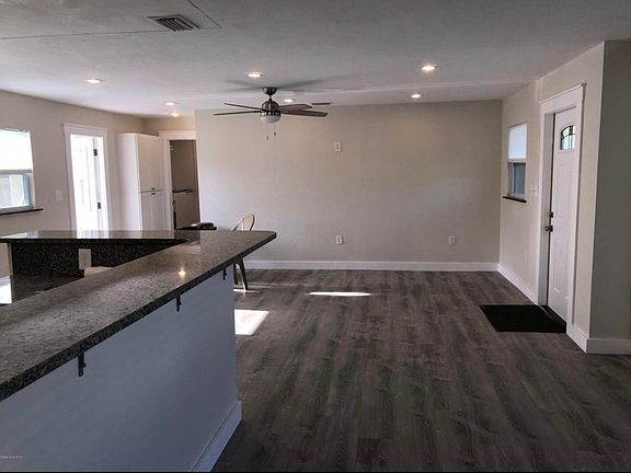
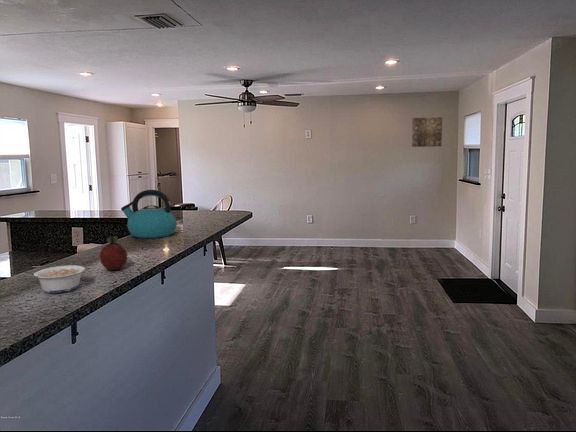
+ legume (59, 278)
+ wall art (426, 132)
+ fruit (113, 253)
+ kettle (148, 212)
